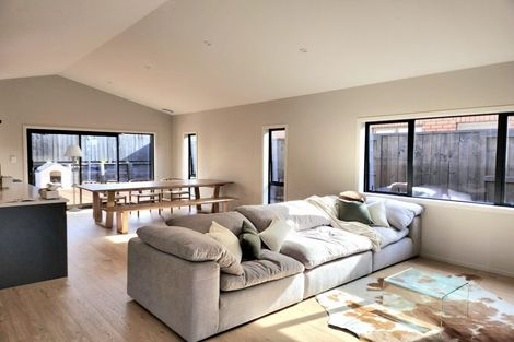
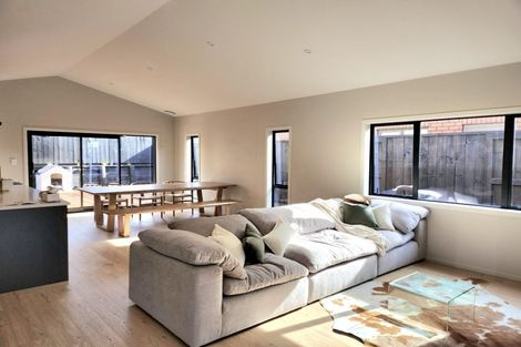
- floor lamp (73, 177)
